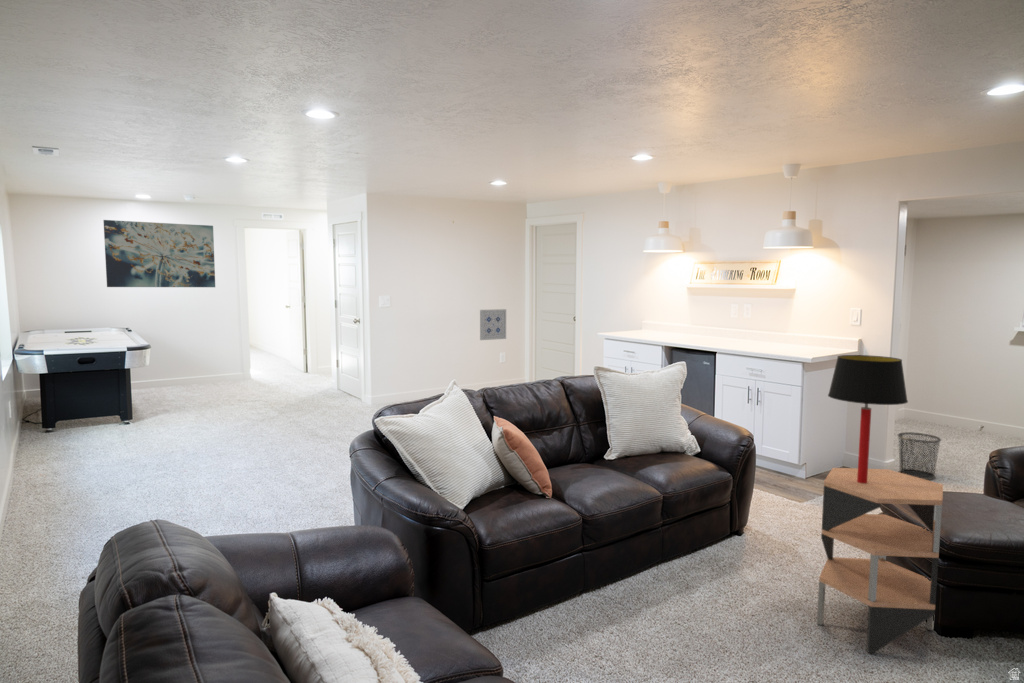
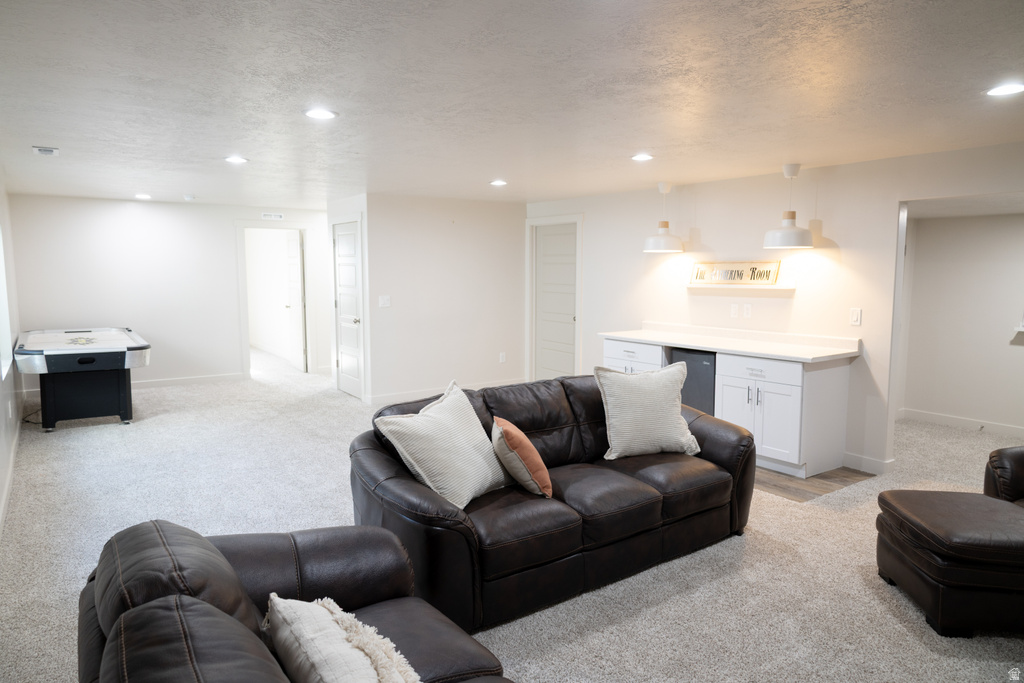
- side table (878, 555)
- wall art (493, 324)
- waste bin (917, 455)
- table lamp (865, 420)
- wall art (162, 255)
